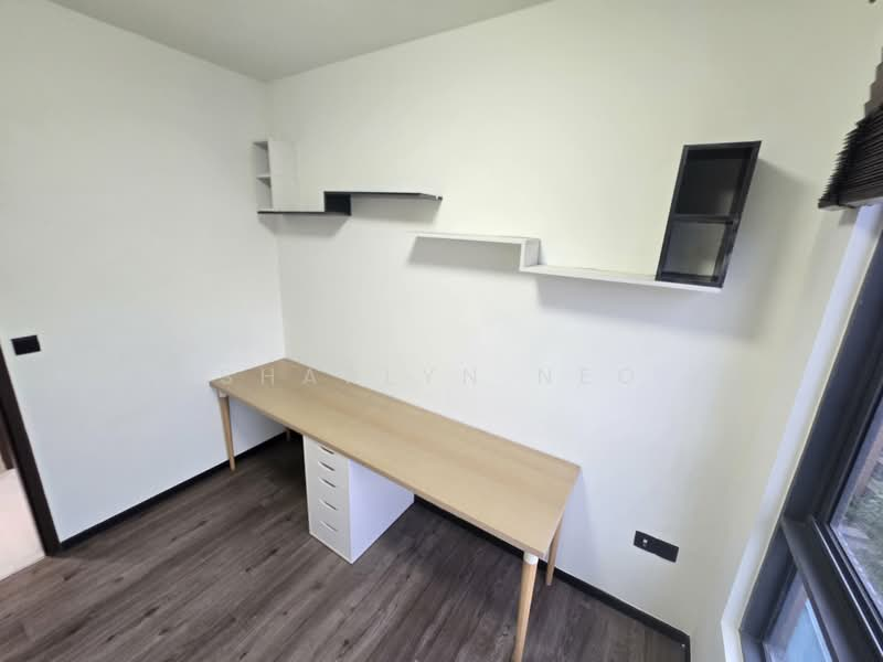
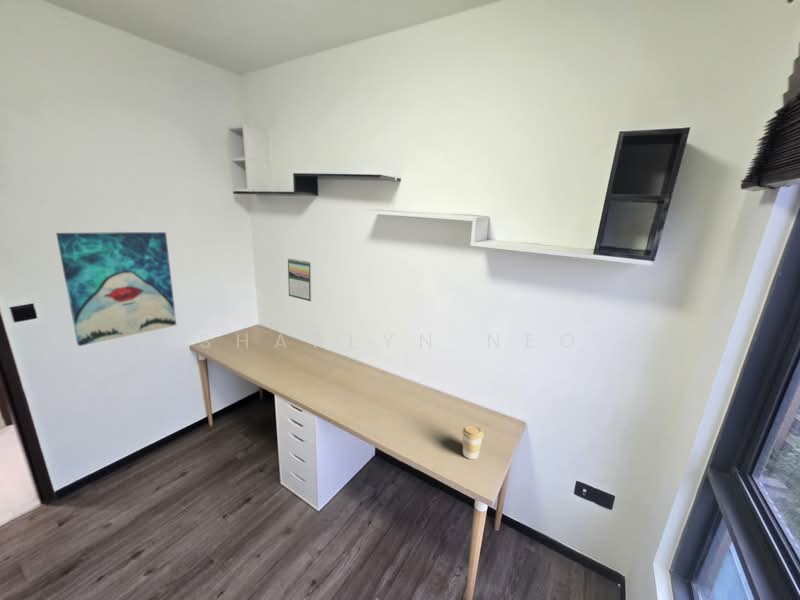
+ calendar (299, 279)
+ wall art (124, 285)
+ coffee cup (472, 441)
